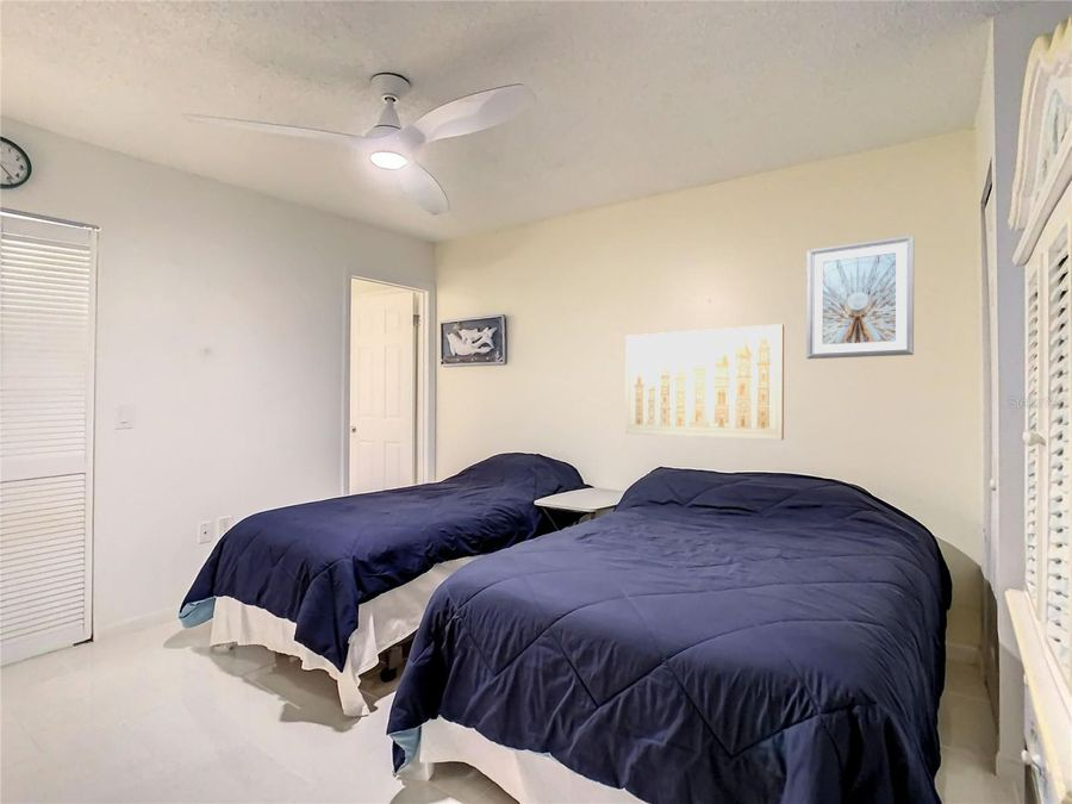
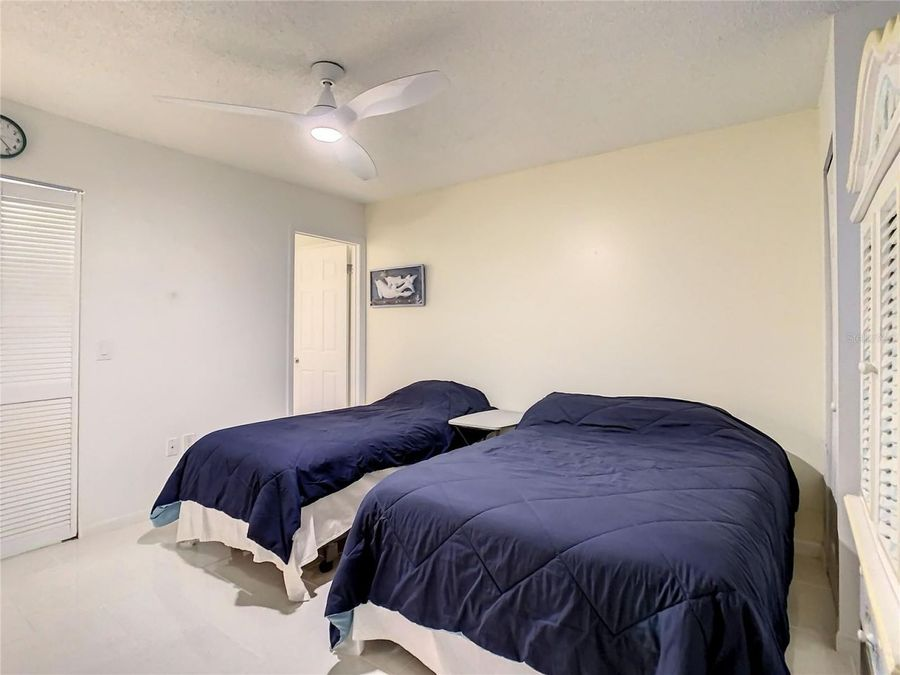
- wall art (698, 384)
- picture frame (858, 299)
